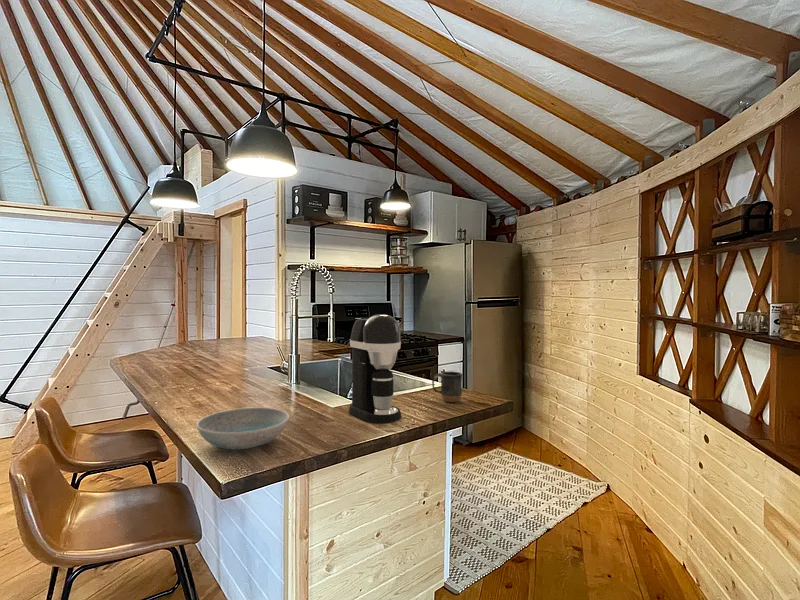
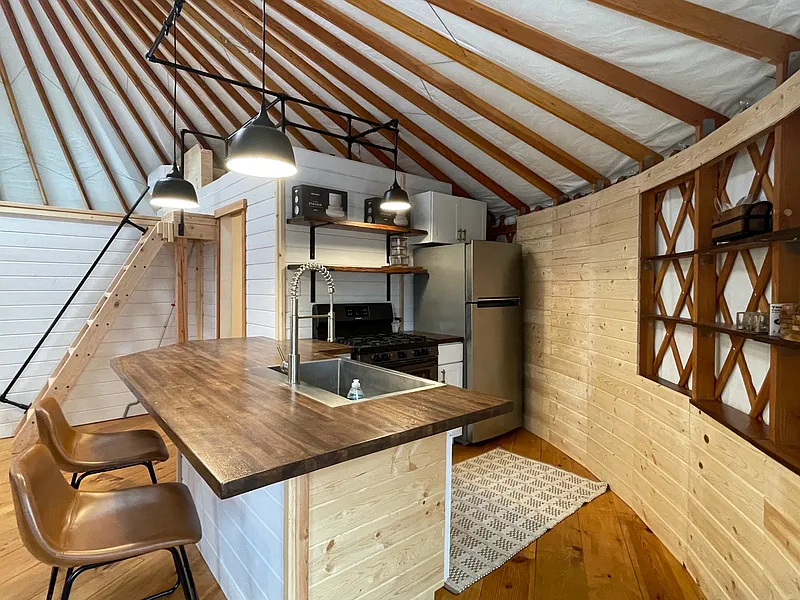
- dish (244, 431)
- coffee maker (374, 364)
- mug (447, 384)
